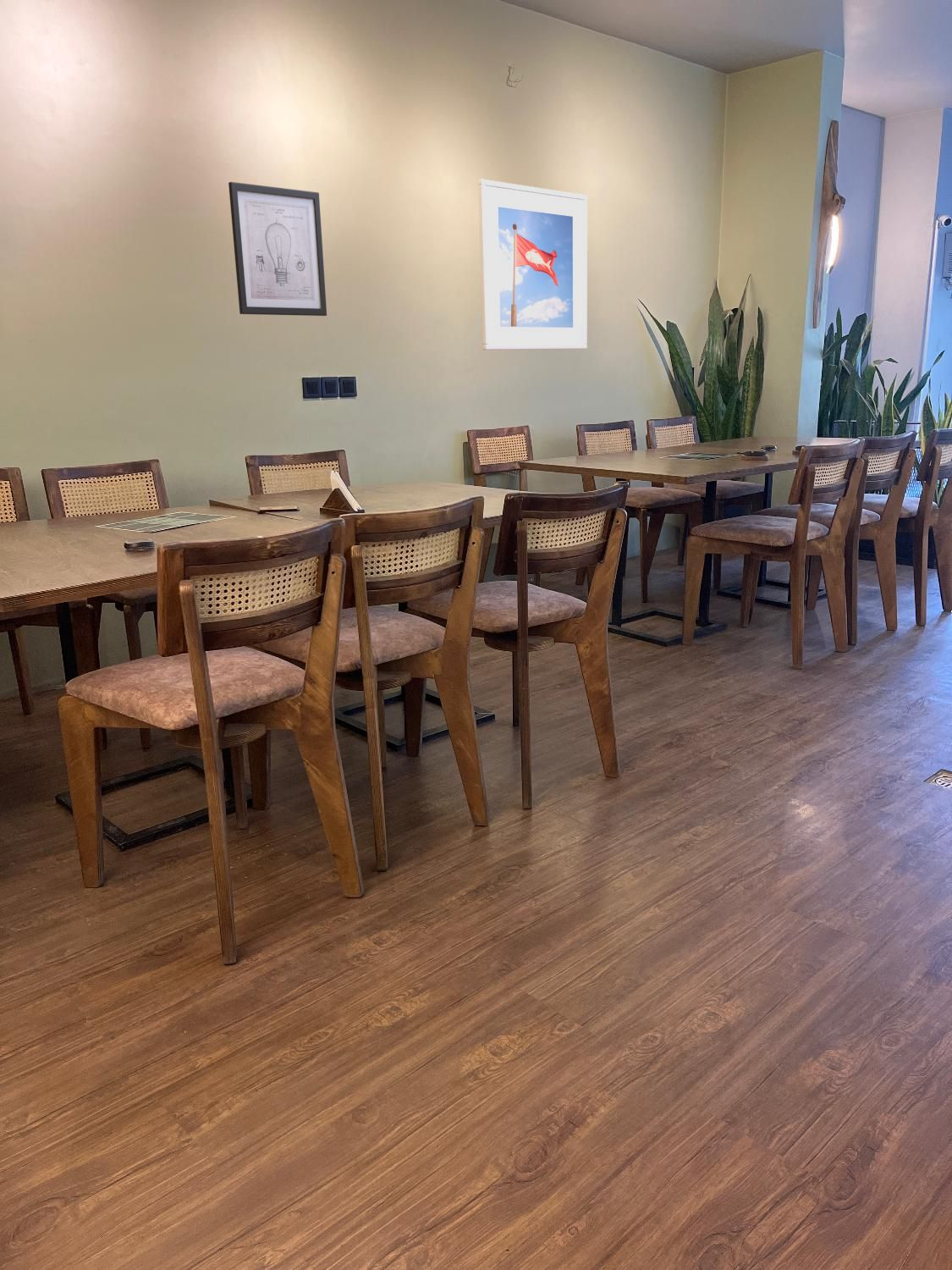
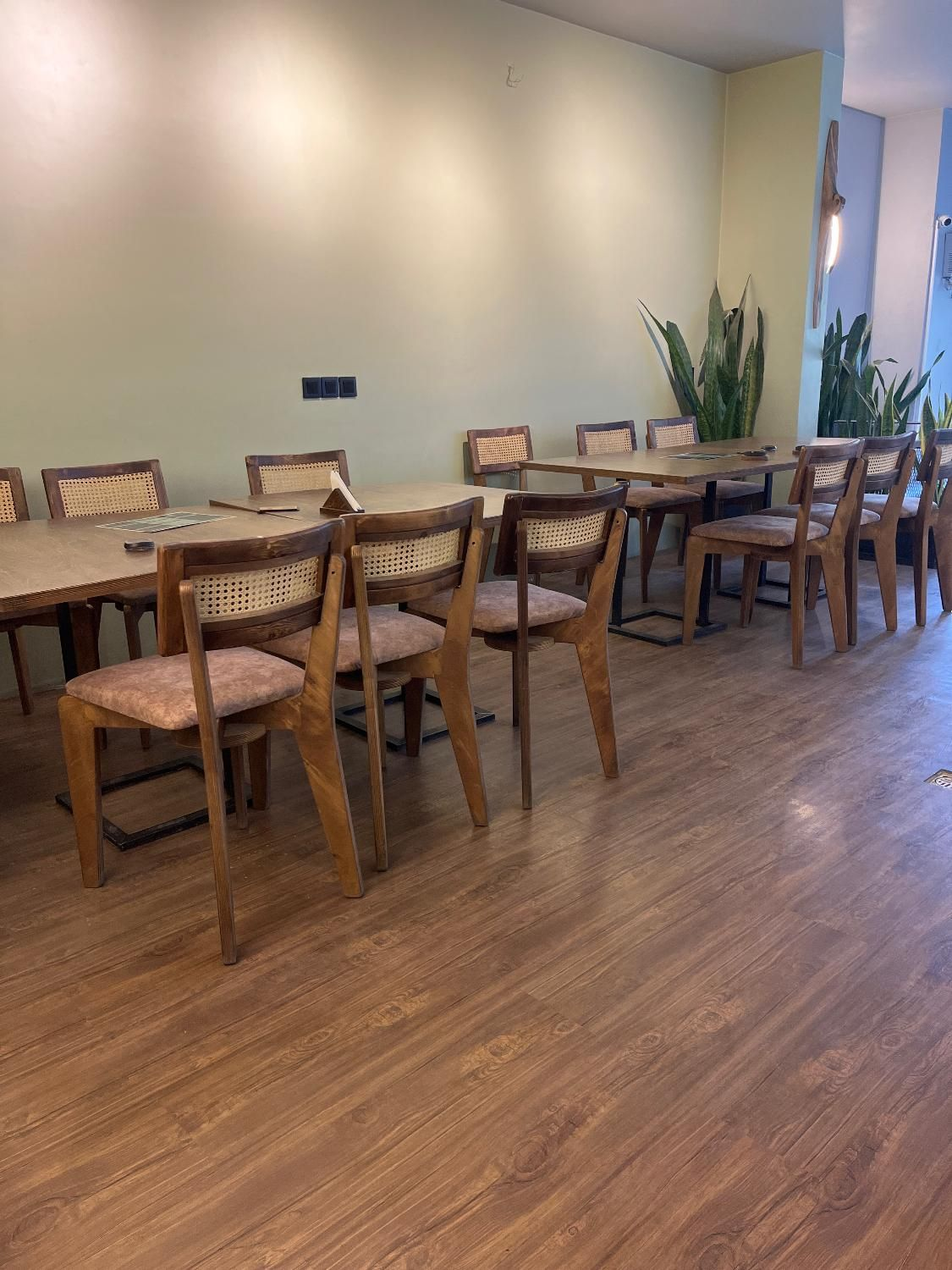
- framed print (537, 270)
- wall art (279, 252)
